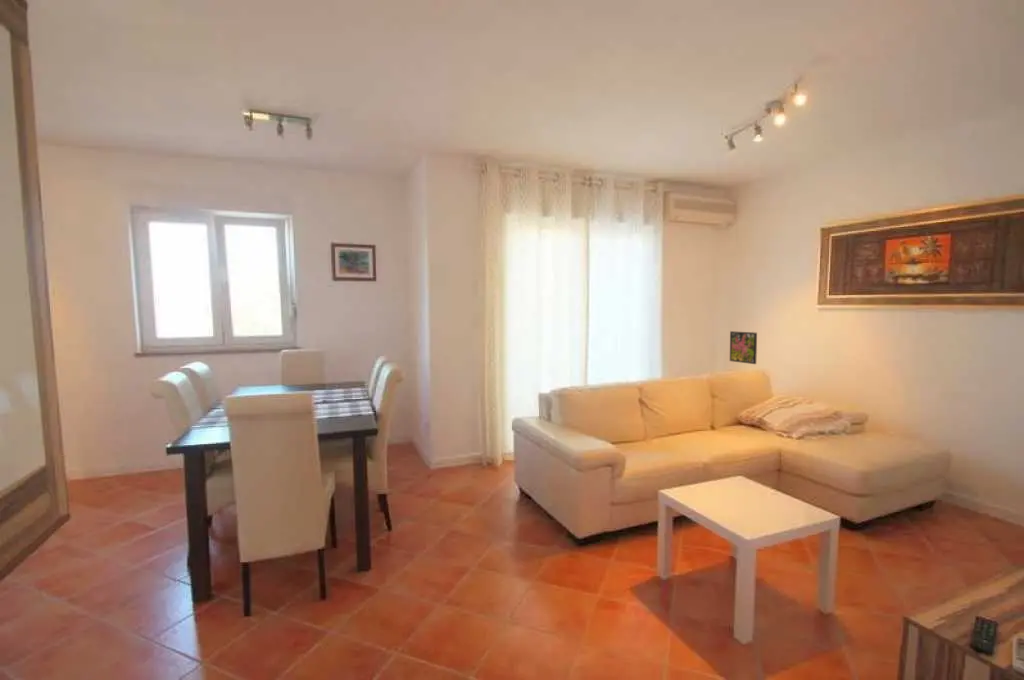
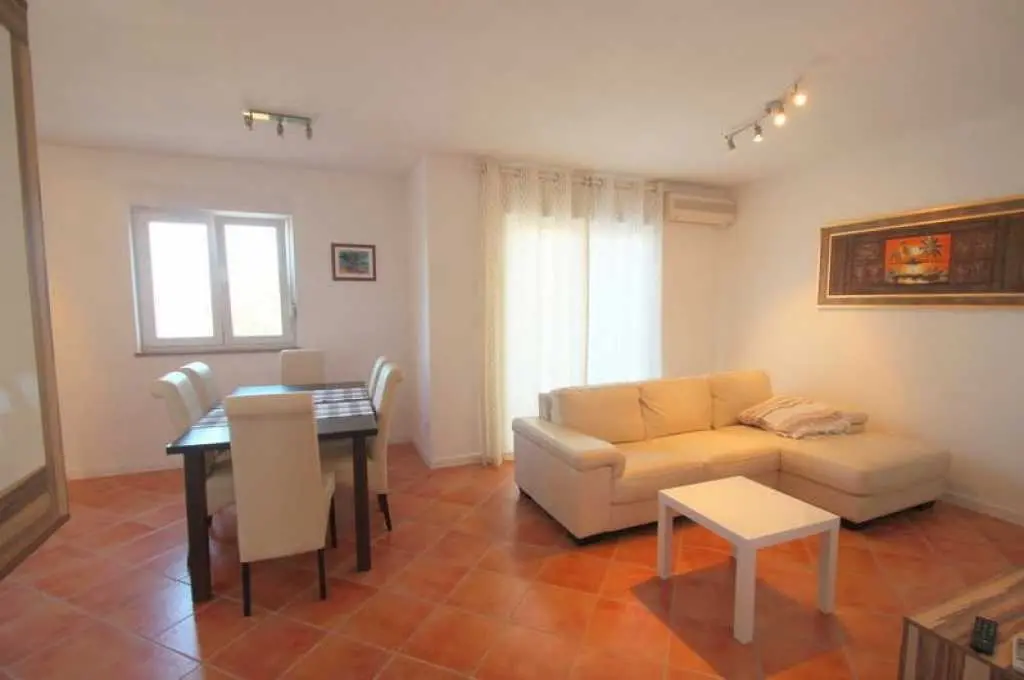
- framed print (742, 347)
